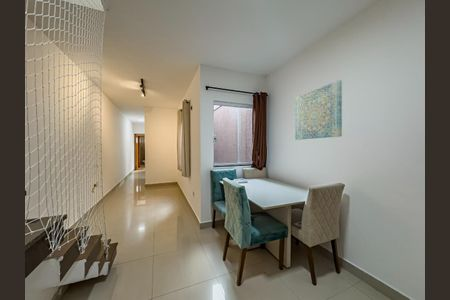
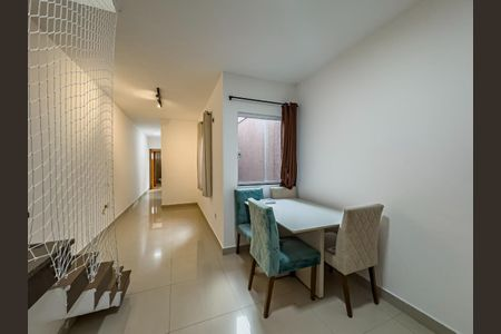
- wall art (315, 114)
